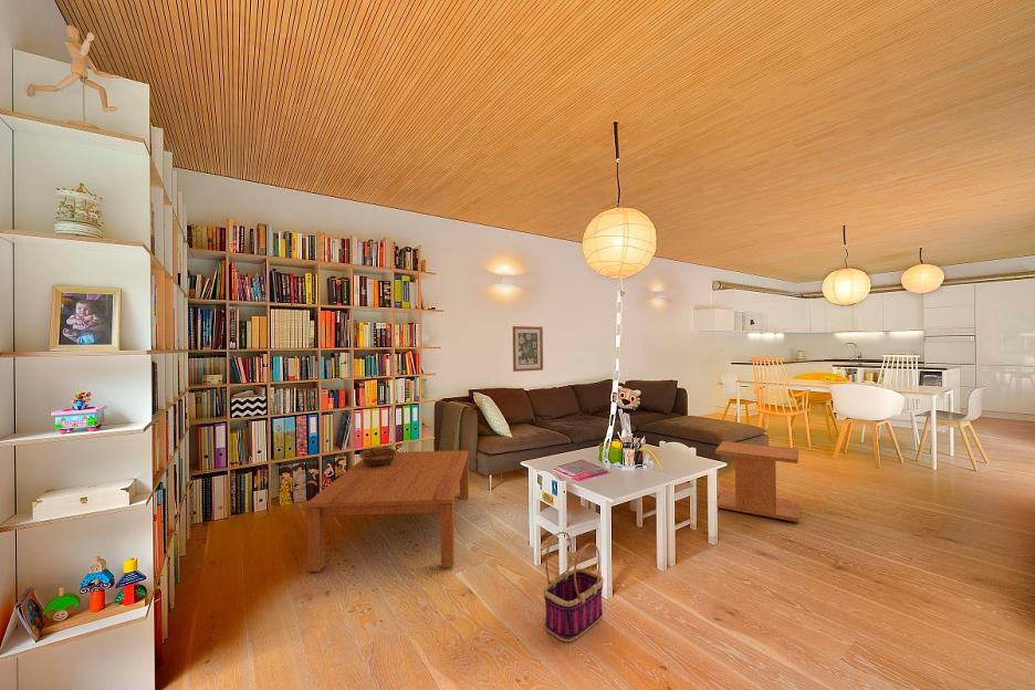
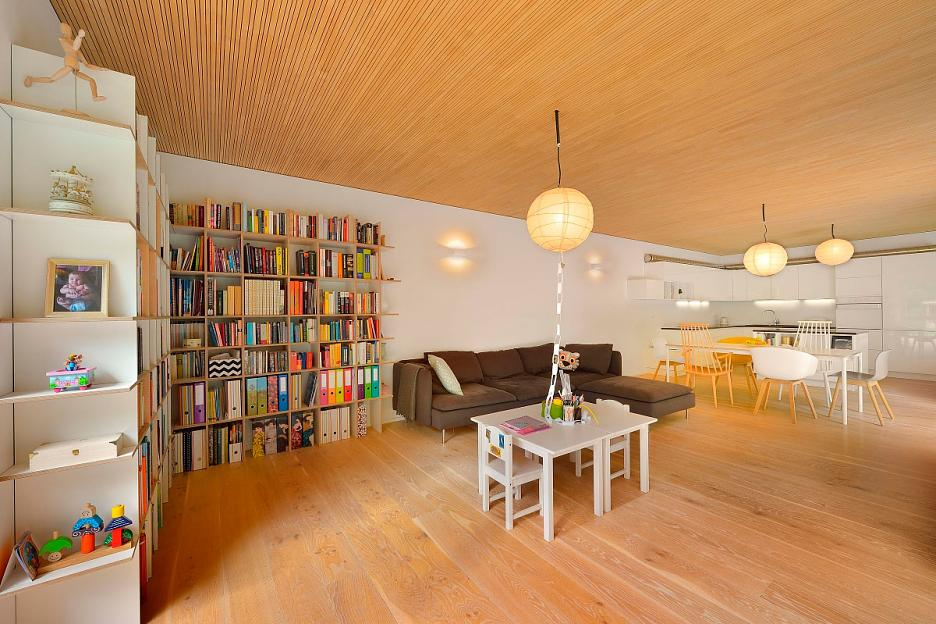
- wall art (527, 348)
- side table (757, 478)
- basket (573, 579)
- decorative bowl (378, 457)
- coffee table (404, 499)
